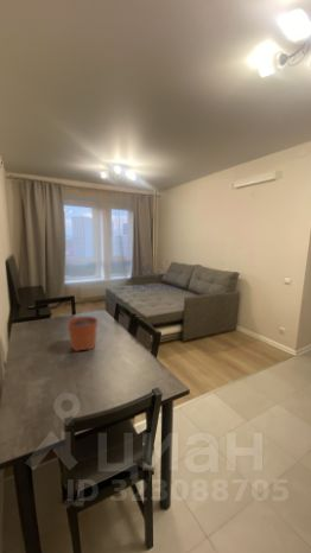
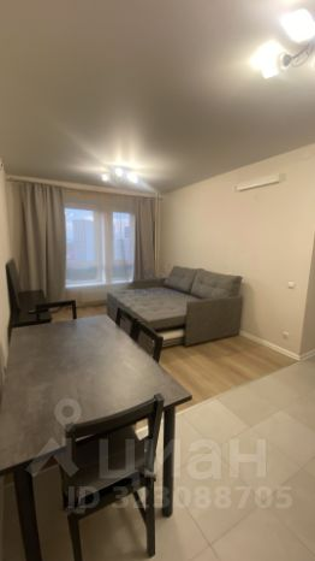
- plant pot (82, 326)
